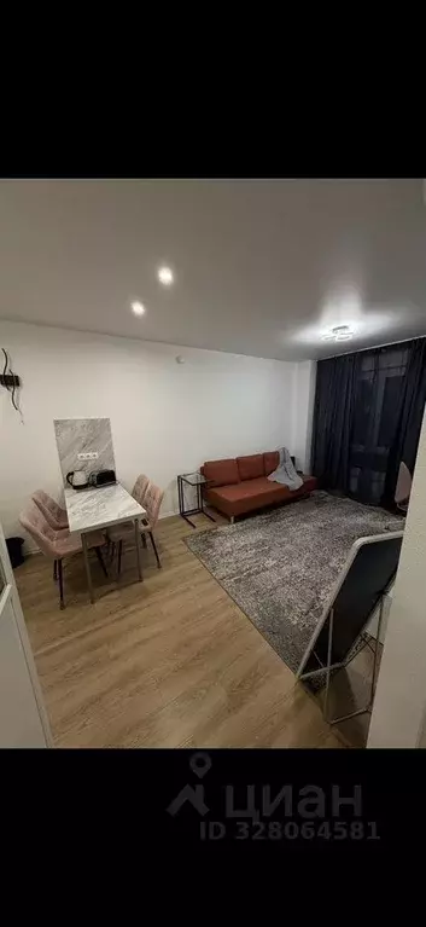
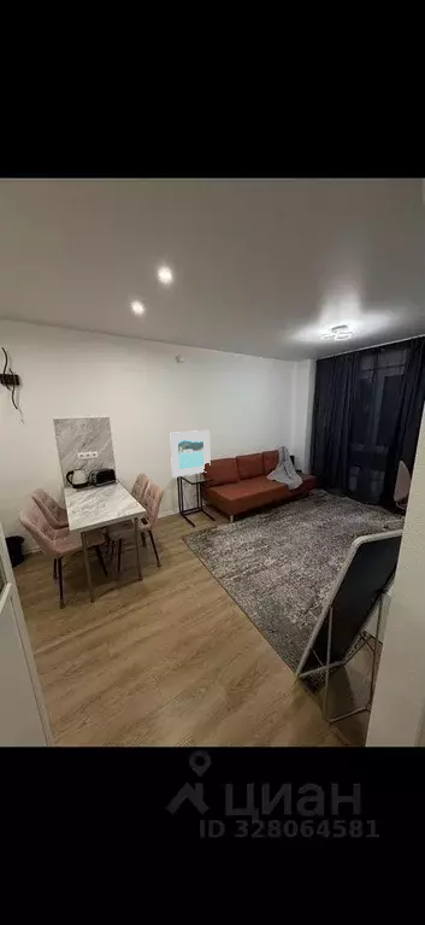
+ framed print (190, 452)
